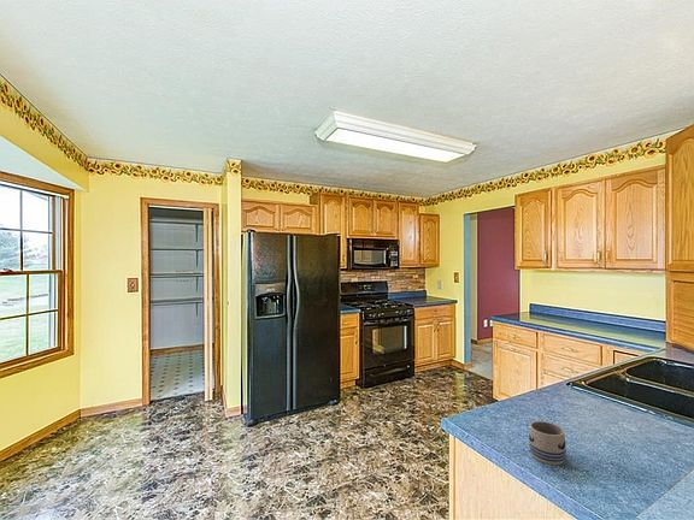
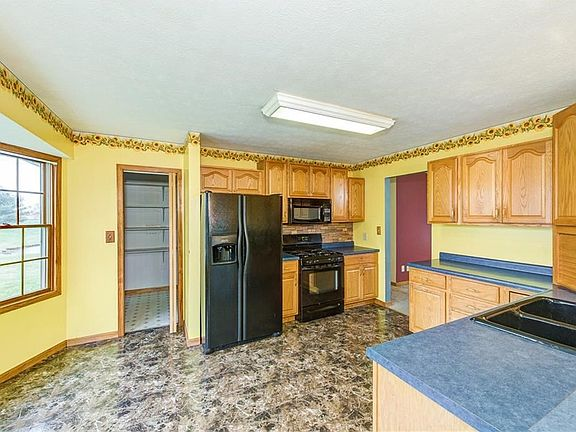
- mug (547, 439)
